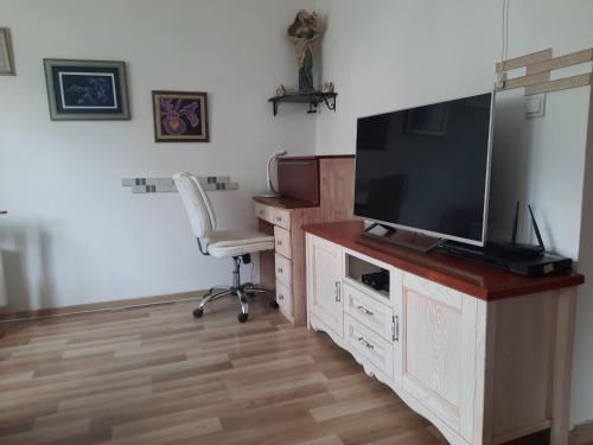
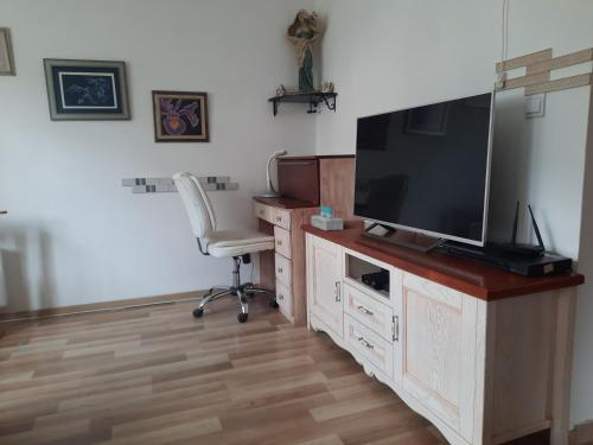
+ tissue box (326, 217)
